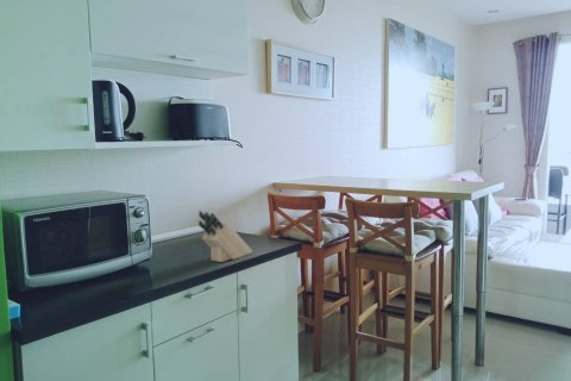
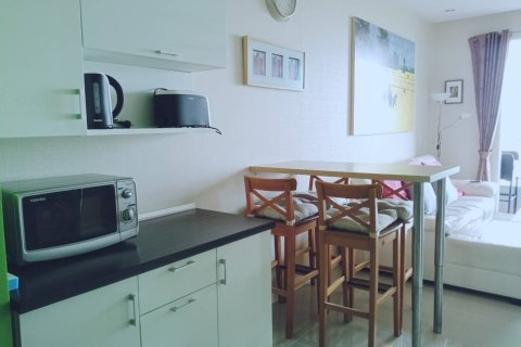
- knife block (224, 232)
